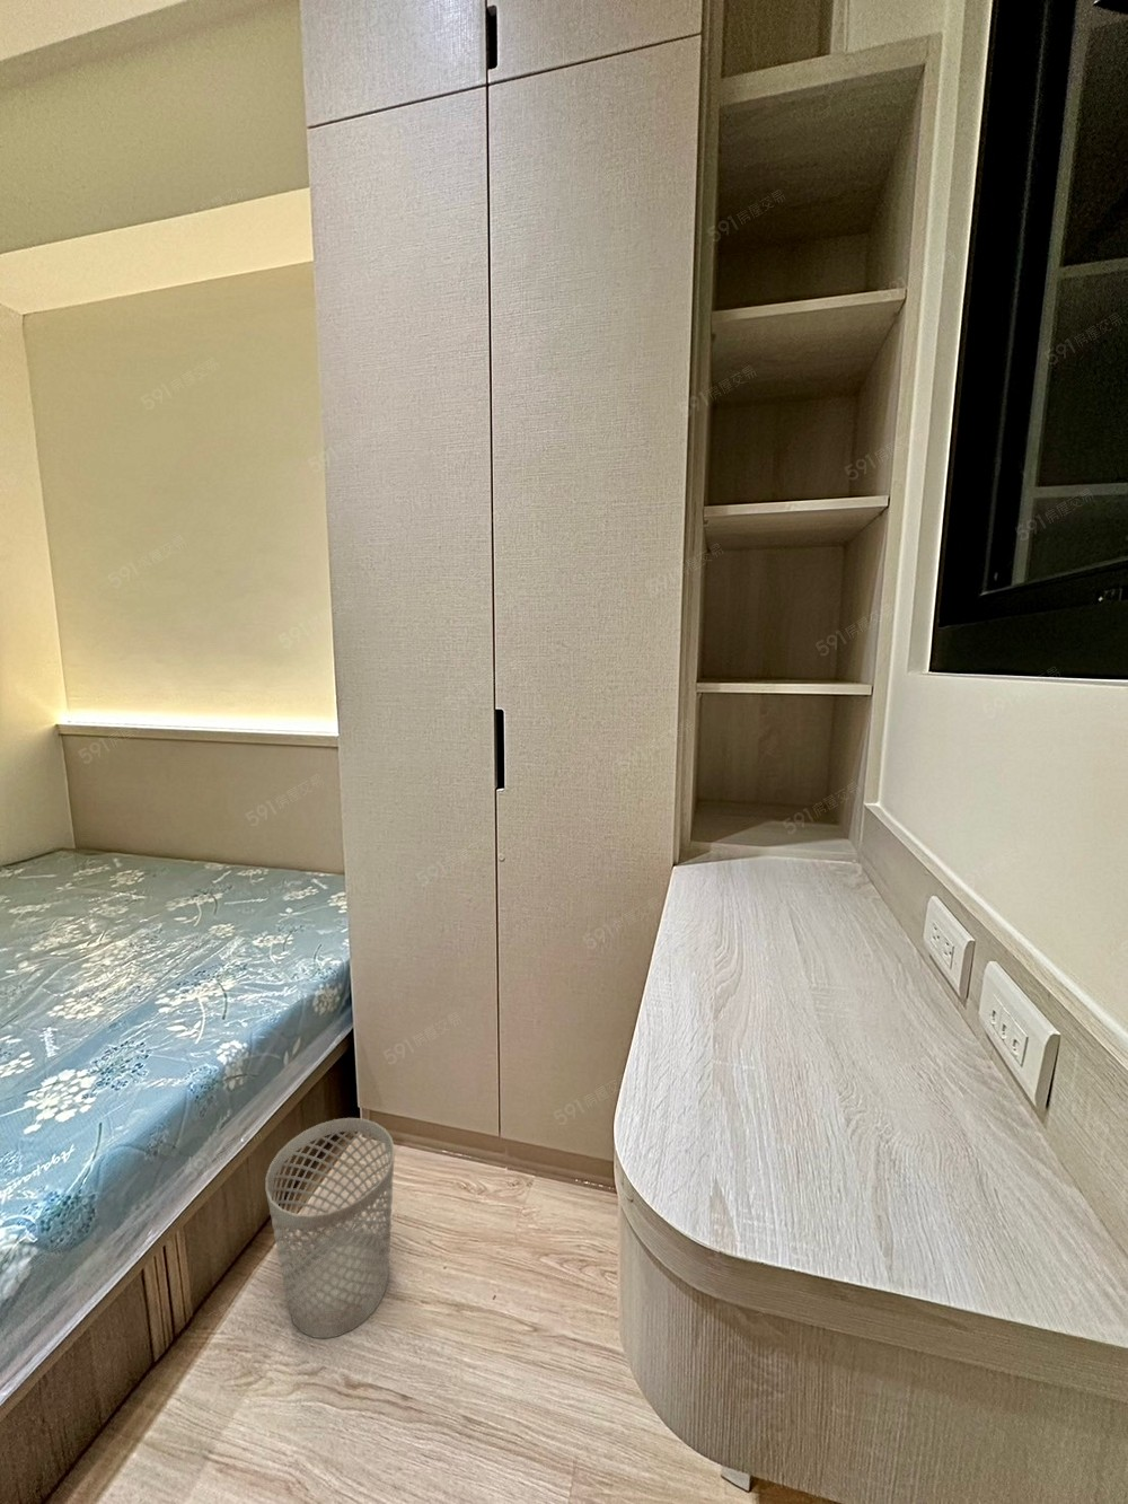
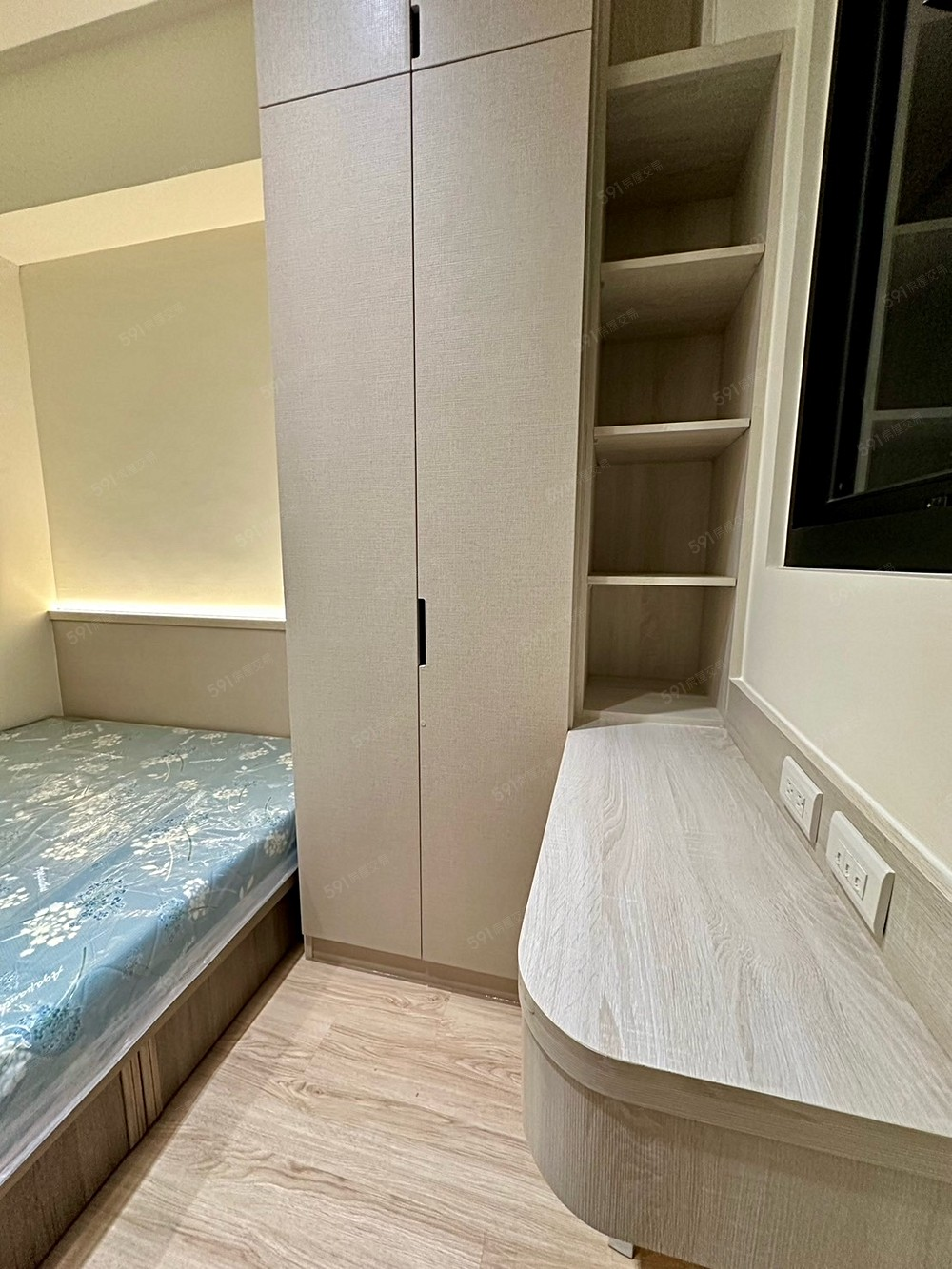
- wastebasket (335, 1227)
